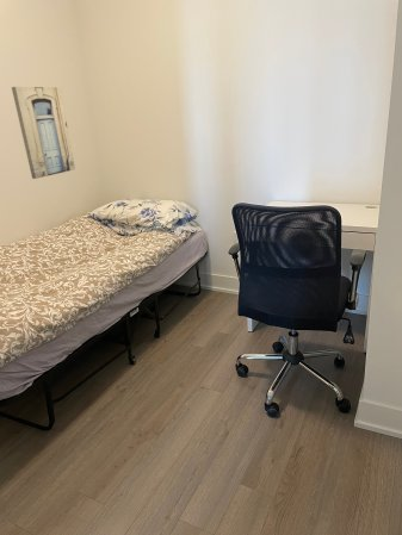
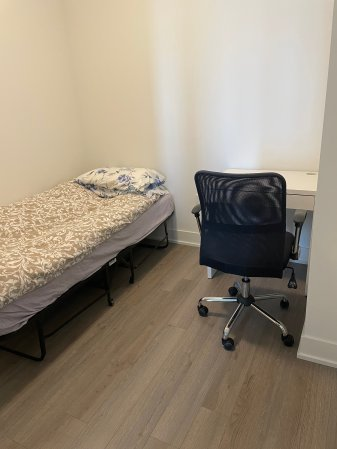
- wall art (45, 132)
